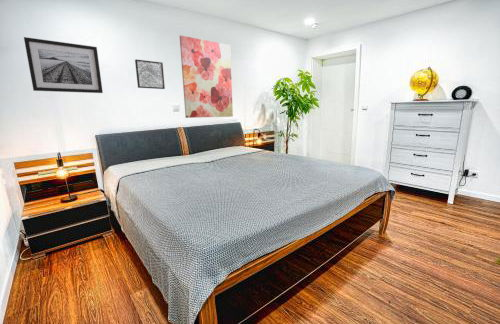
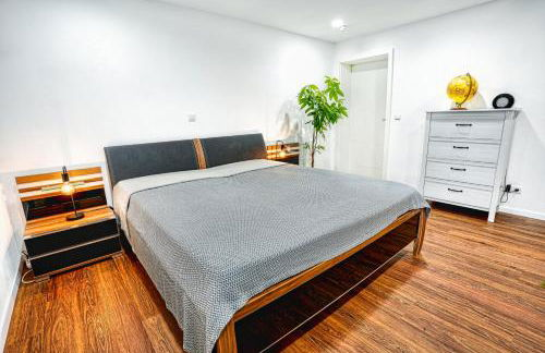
- wall art (150, 74)
- wall art (66, 67)
- wall art (208, 80)
